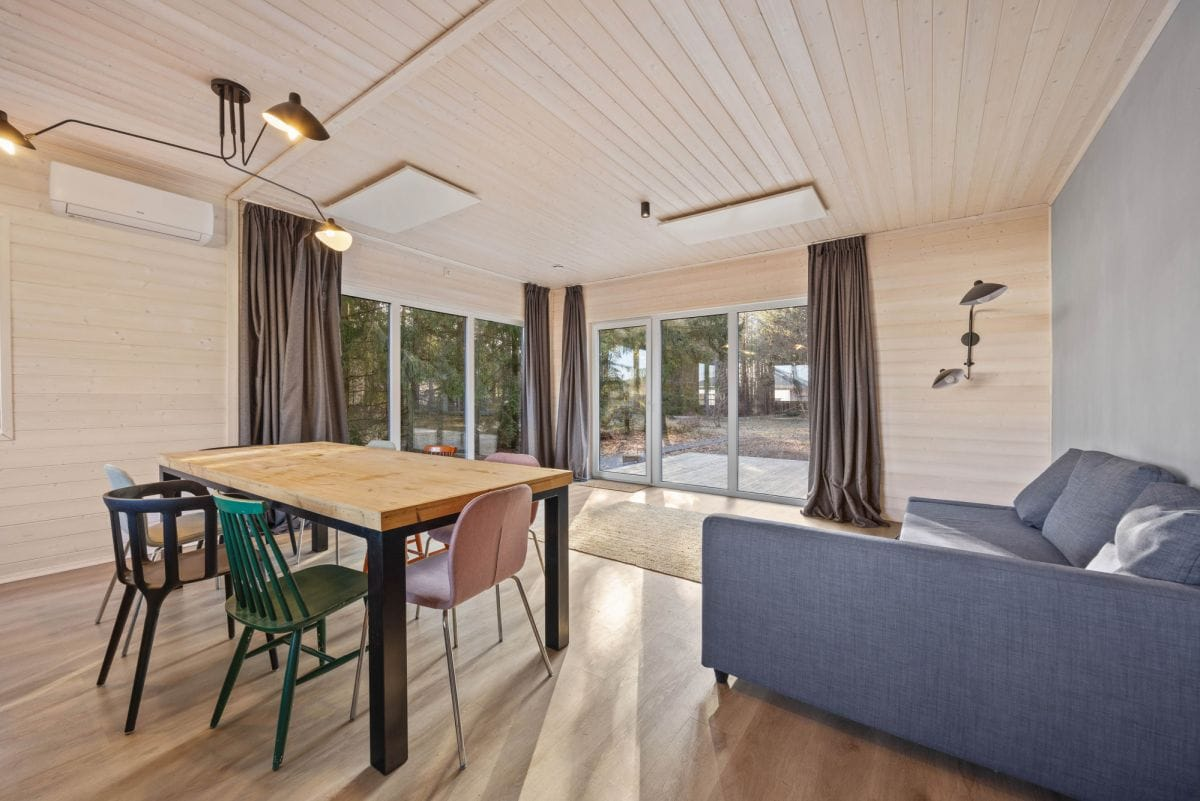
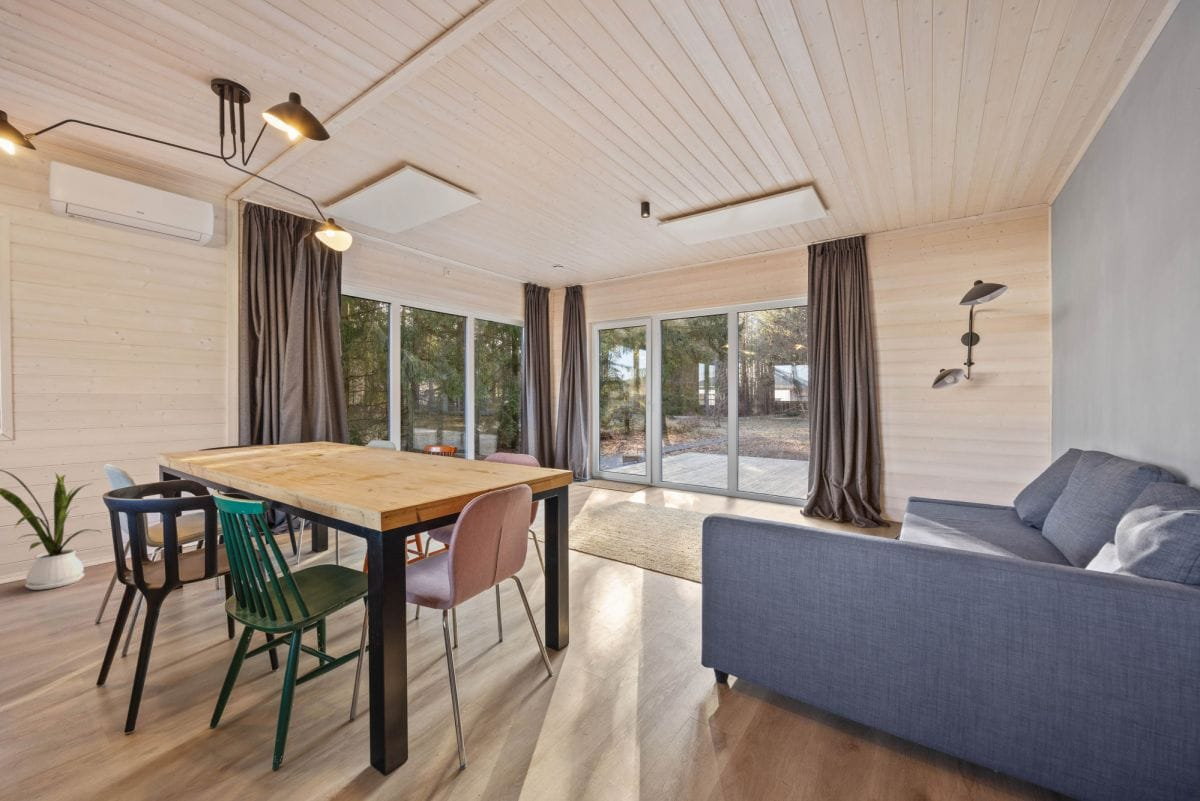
+ house plant (47, 524)
